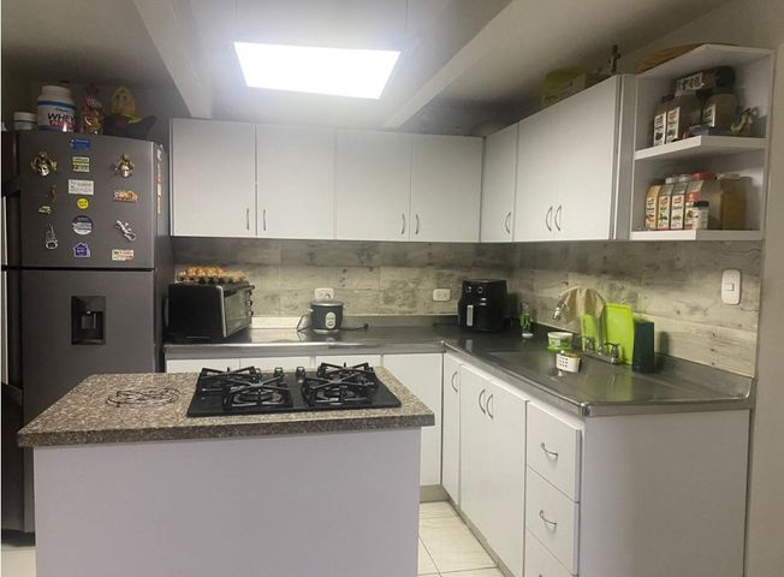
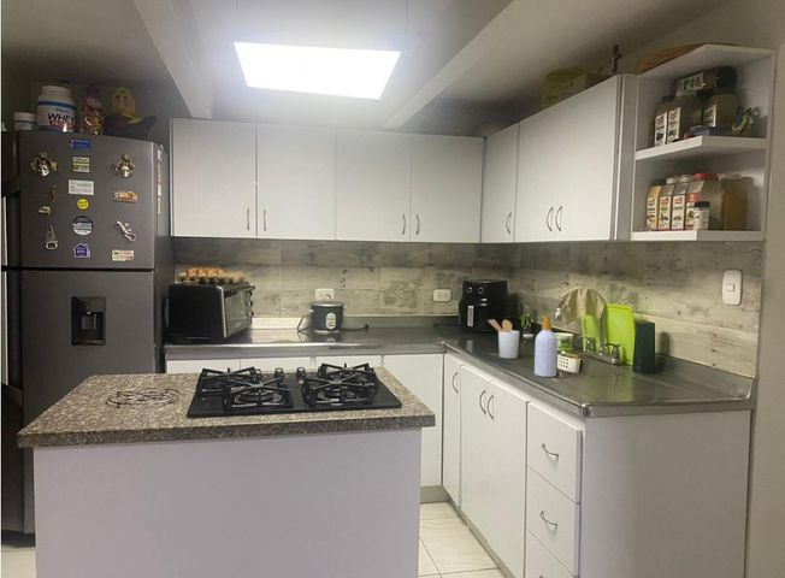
+ soap bottle (545, 346)
+ utensil holder (502, 337)
